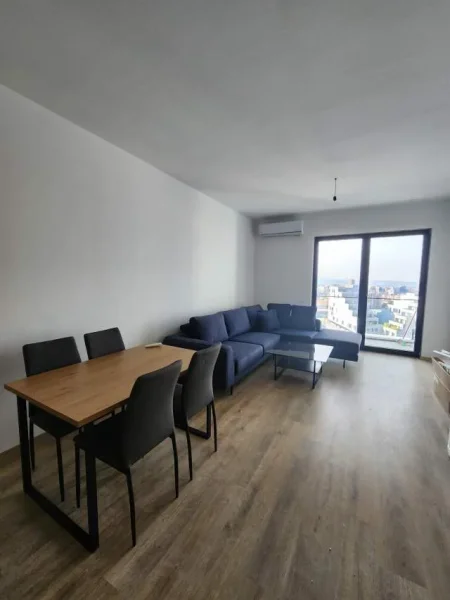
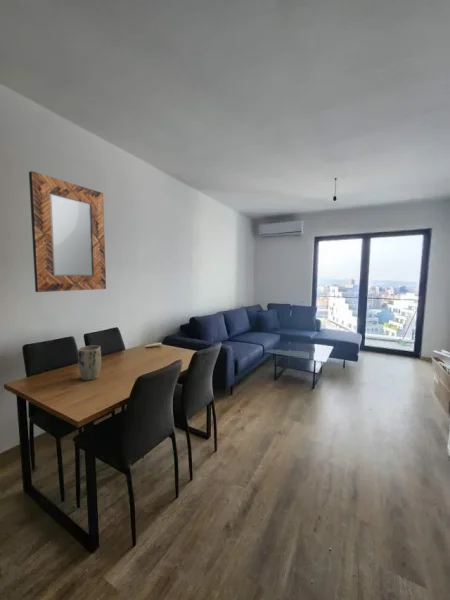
+ plant pot (89, 362)
+ home mirror (72, 237)
